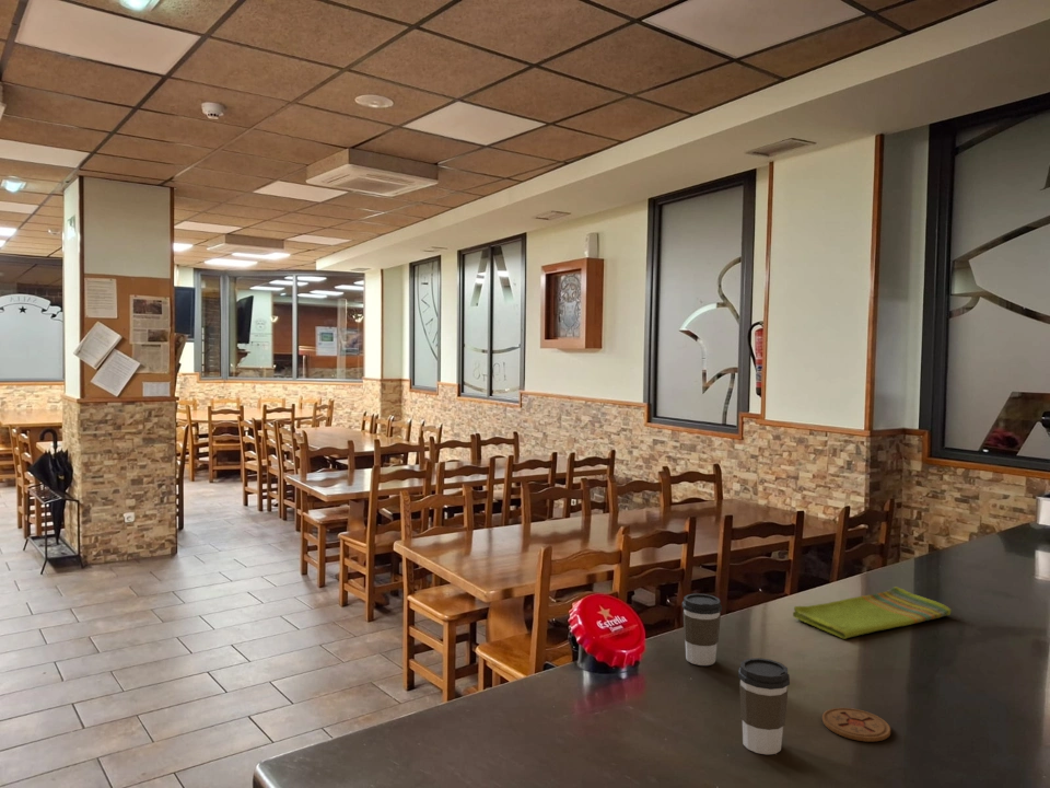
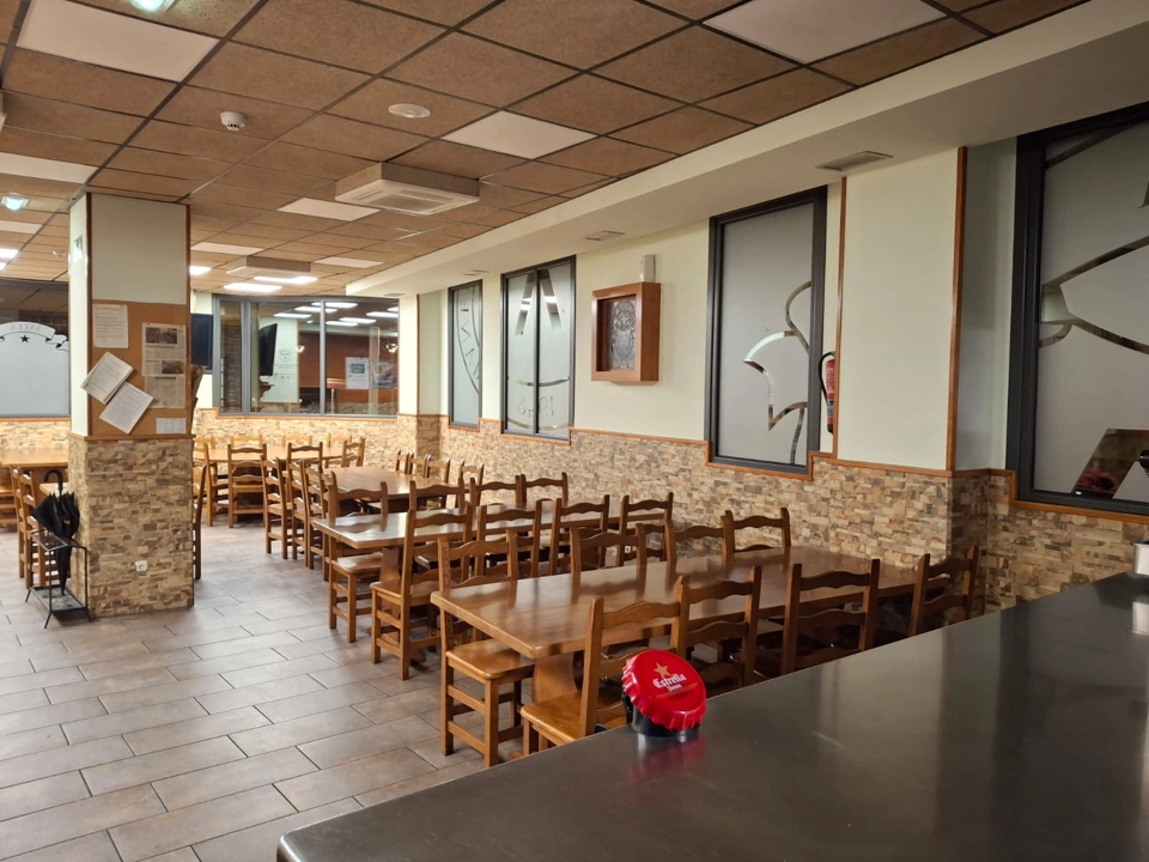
- coffee cup (762, 706)
- coaster (855, 723)
- dish towel (872, 611)
- coffee cup (701, 629)
